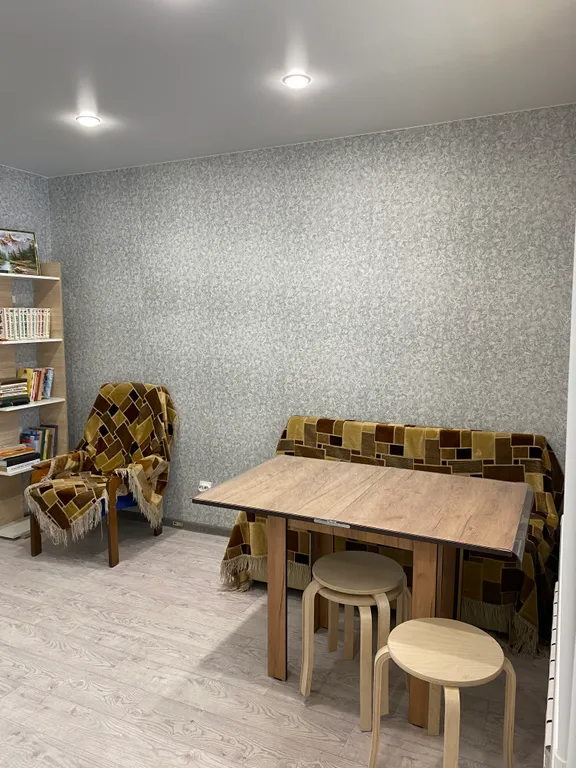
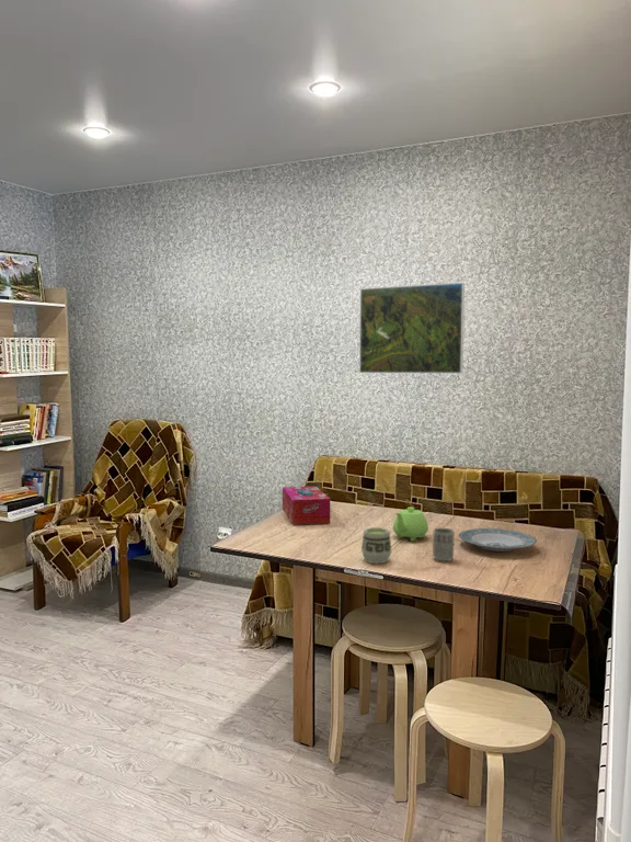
+ cup (376, 545)
+ tissue box (305, 503)
+ plate (496, 542)
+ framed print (410, 329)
+ teapot (409, 523)
+ cup (443, 544)
